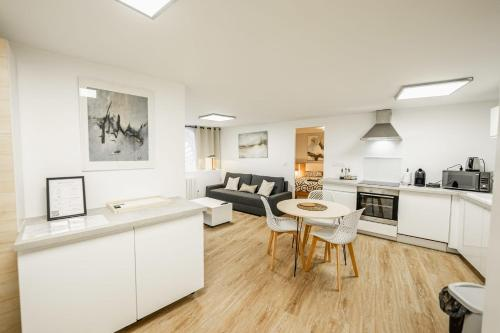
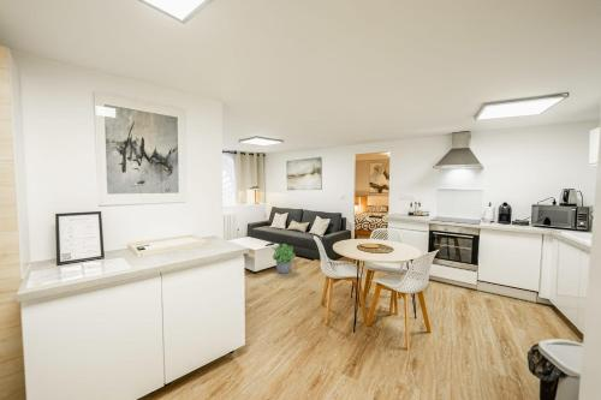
+ potted plant (284, 257)
